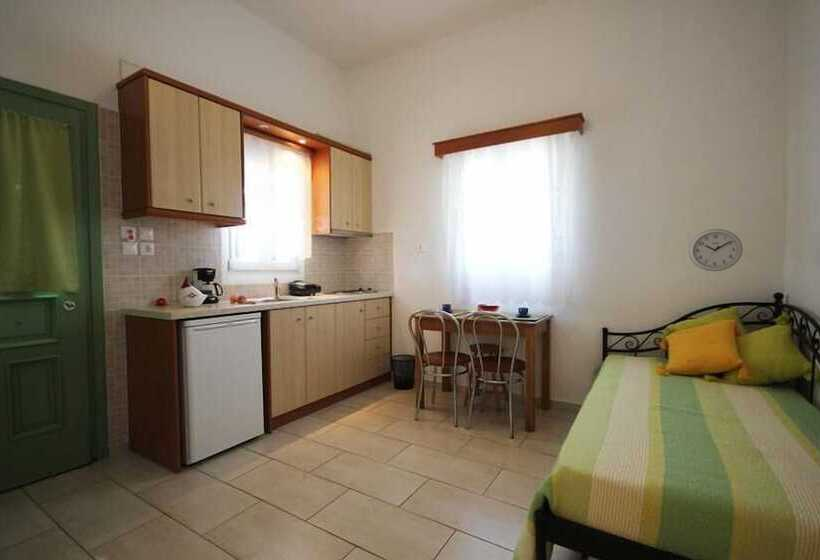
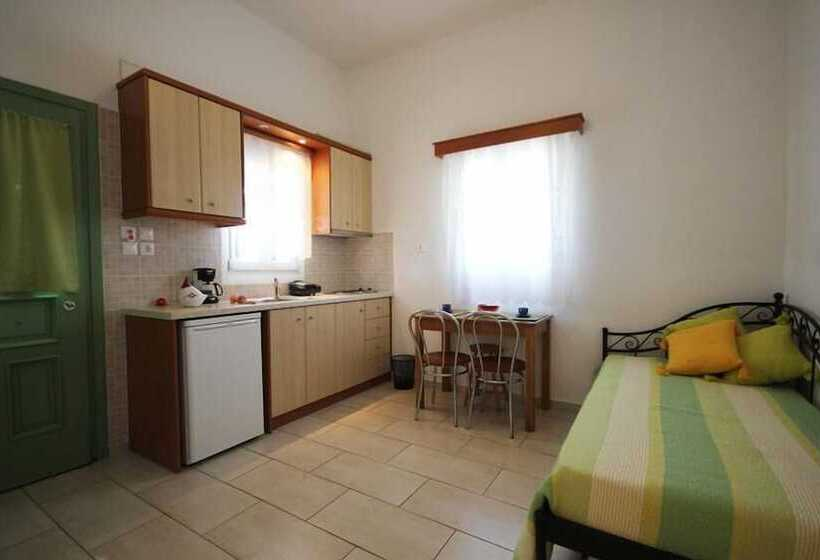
- wall clock (714, 250)
